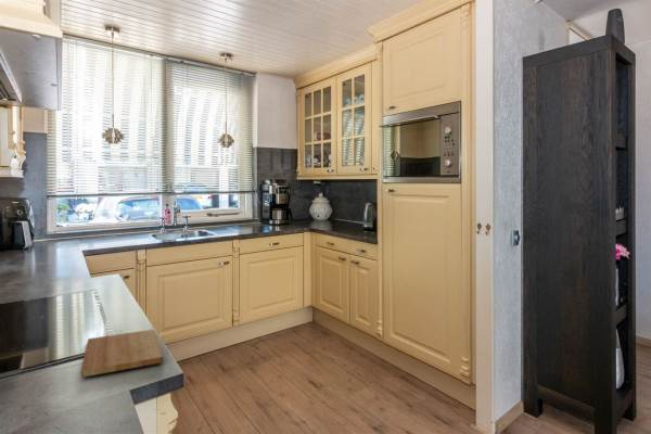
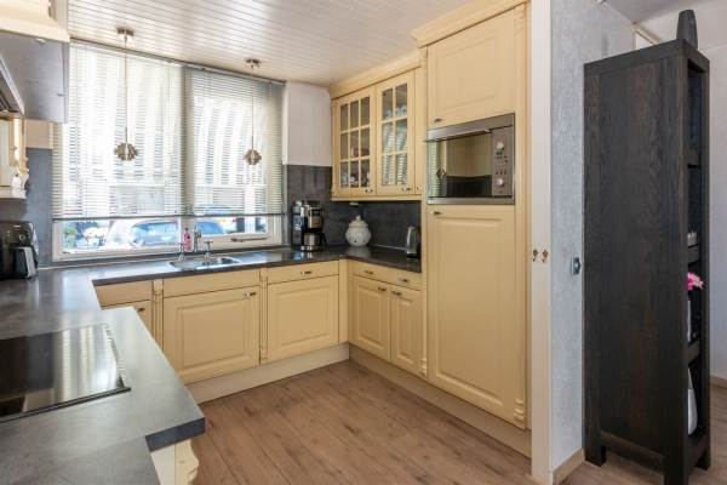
- cutting board (123, 349)
